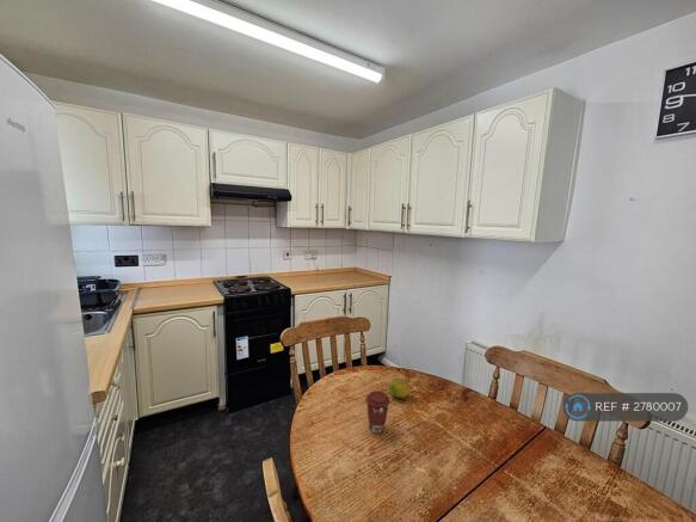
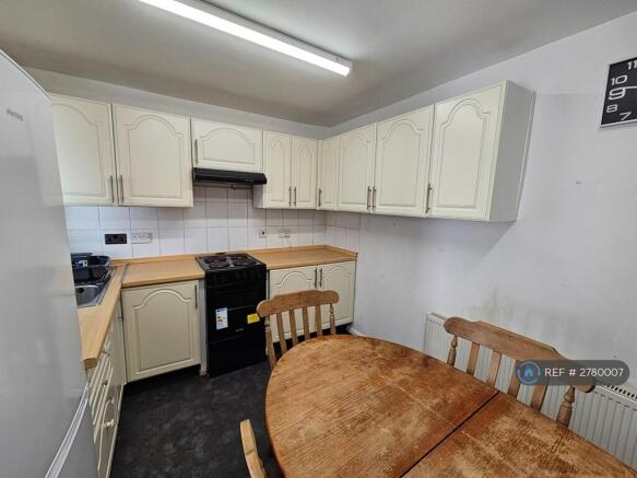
- fruit (399, 387)
- coffee cup (377, 411)
